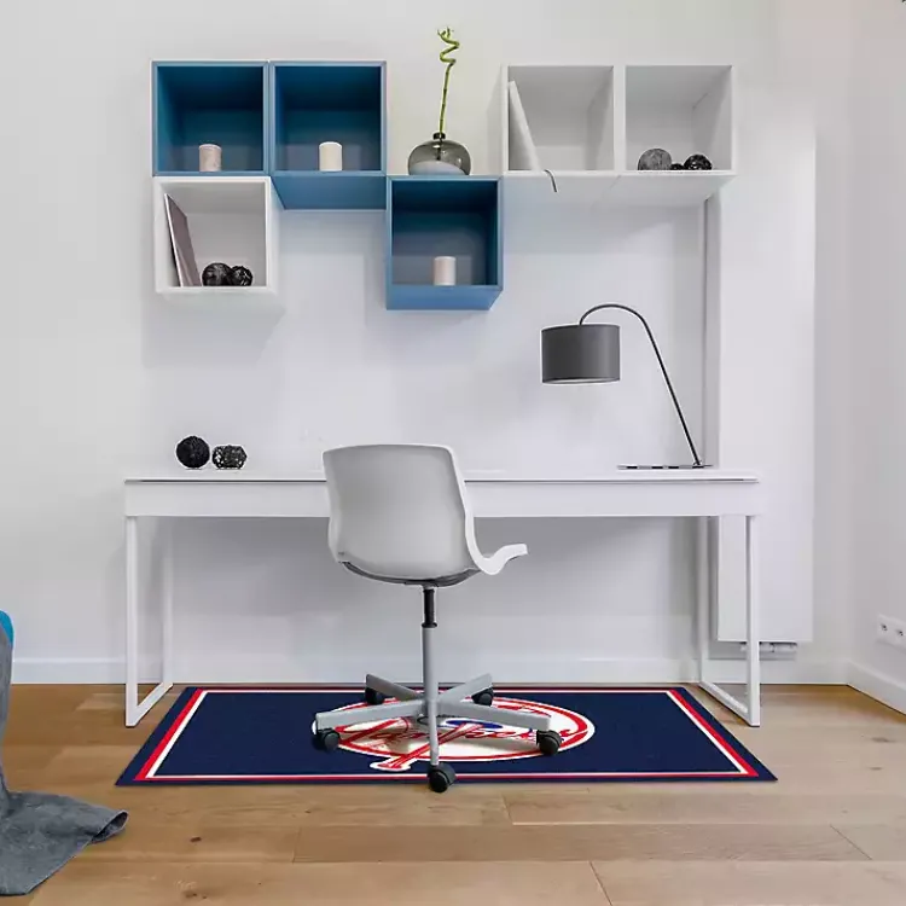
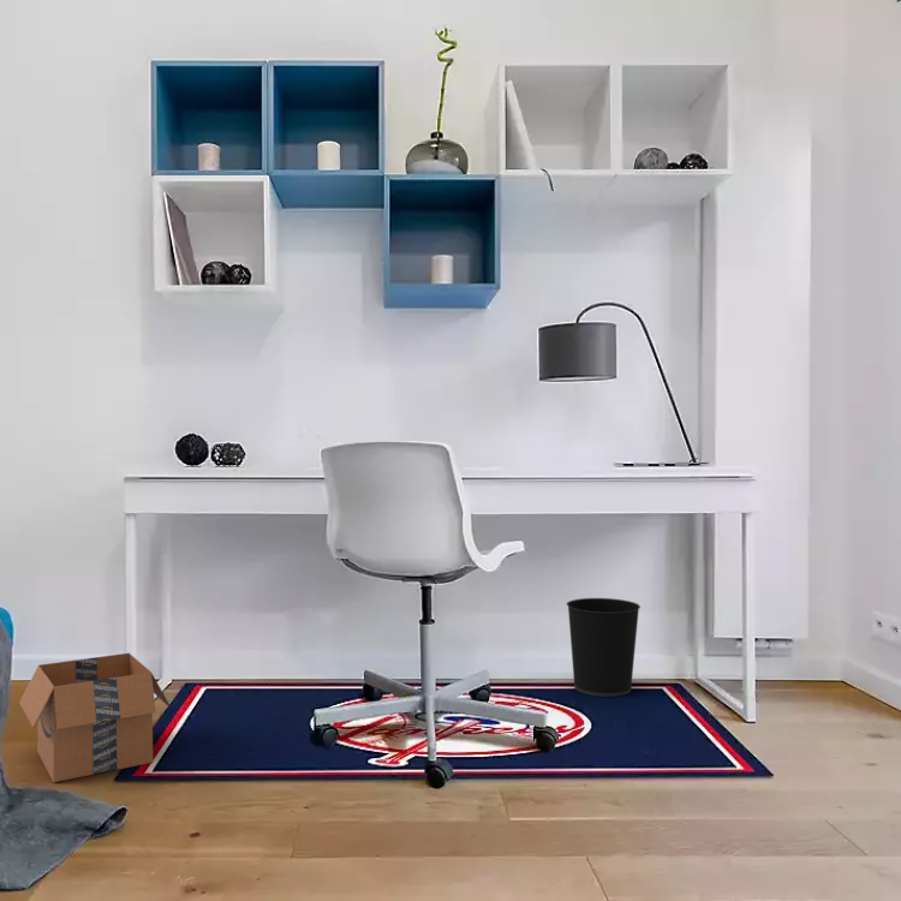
+ cardboard box (94, 712)
+ wastebasket (602, 646)
